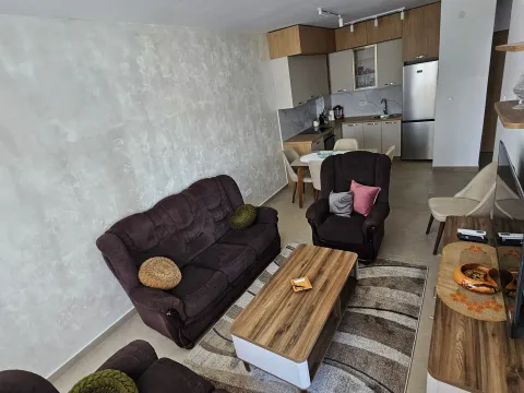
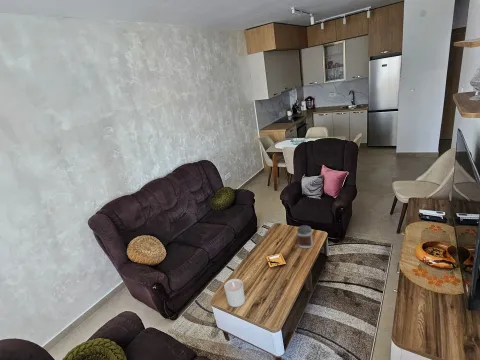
+ jar (304, 236)
+ candle (234, 291)
